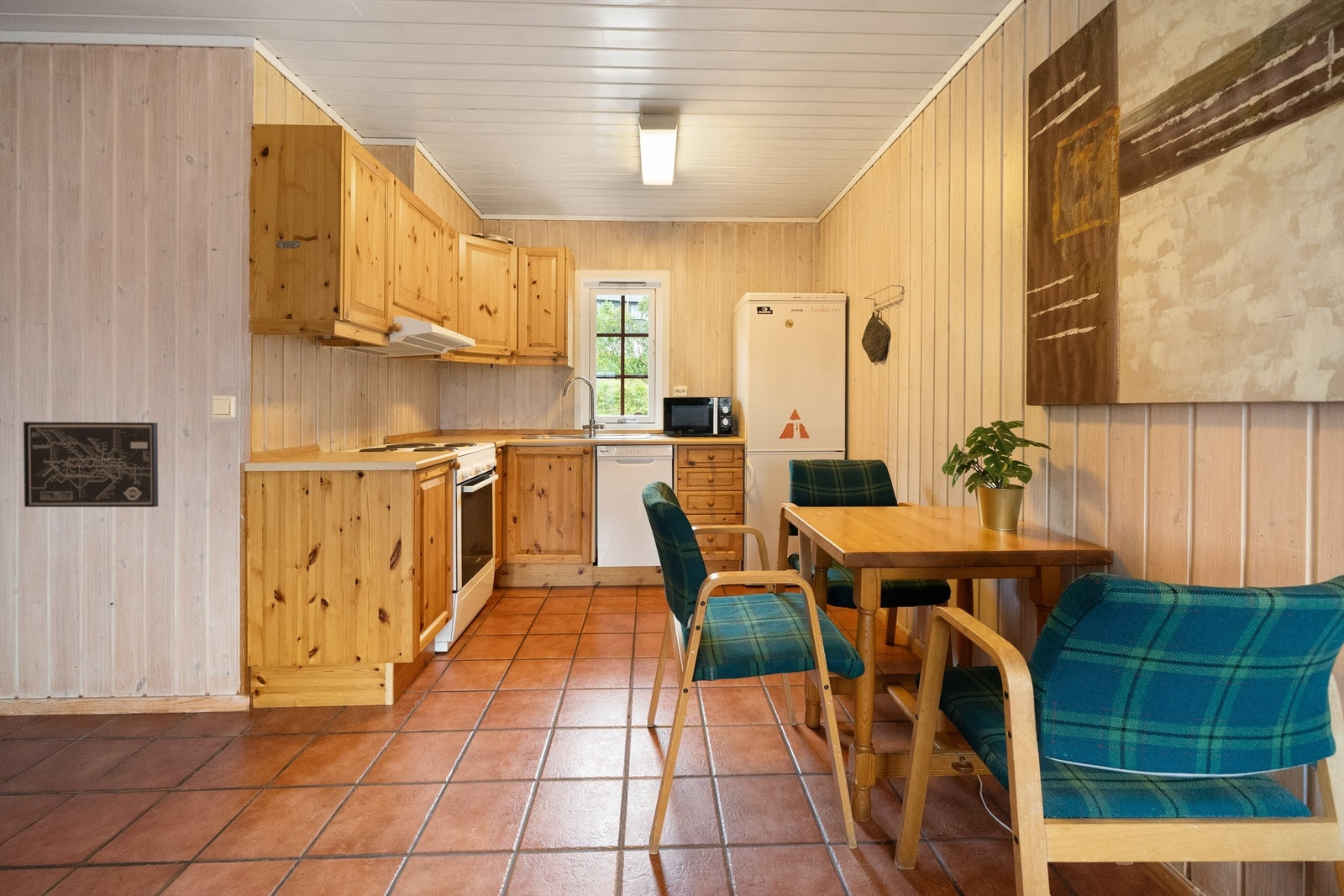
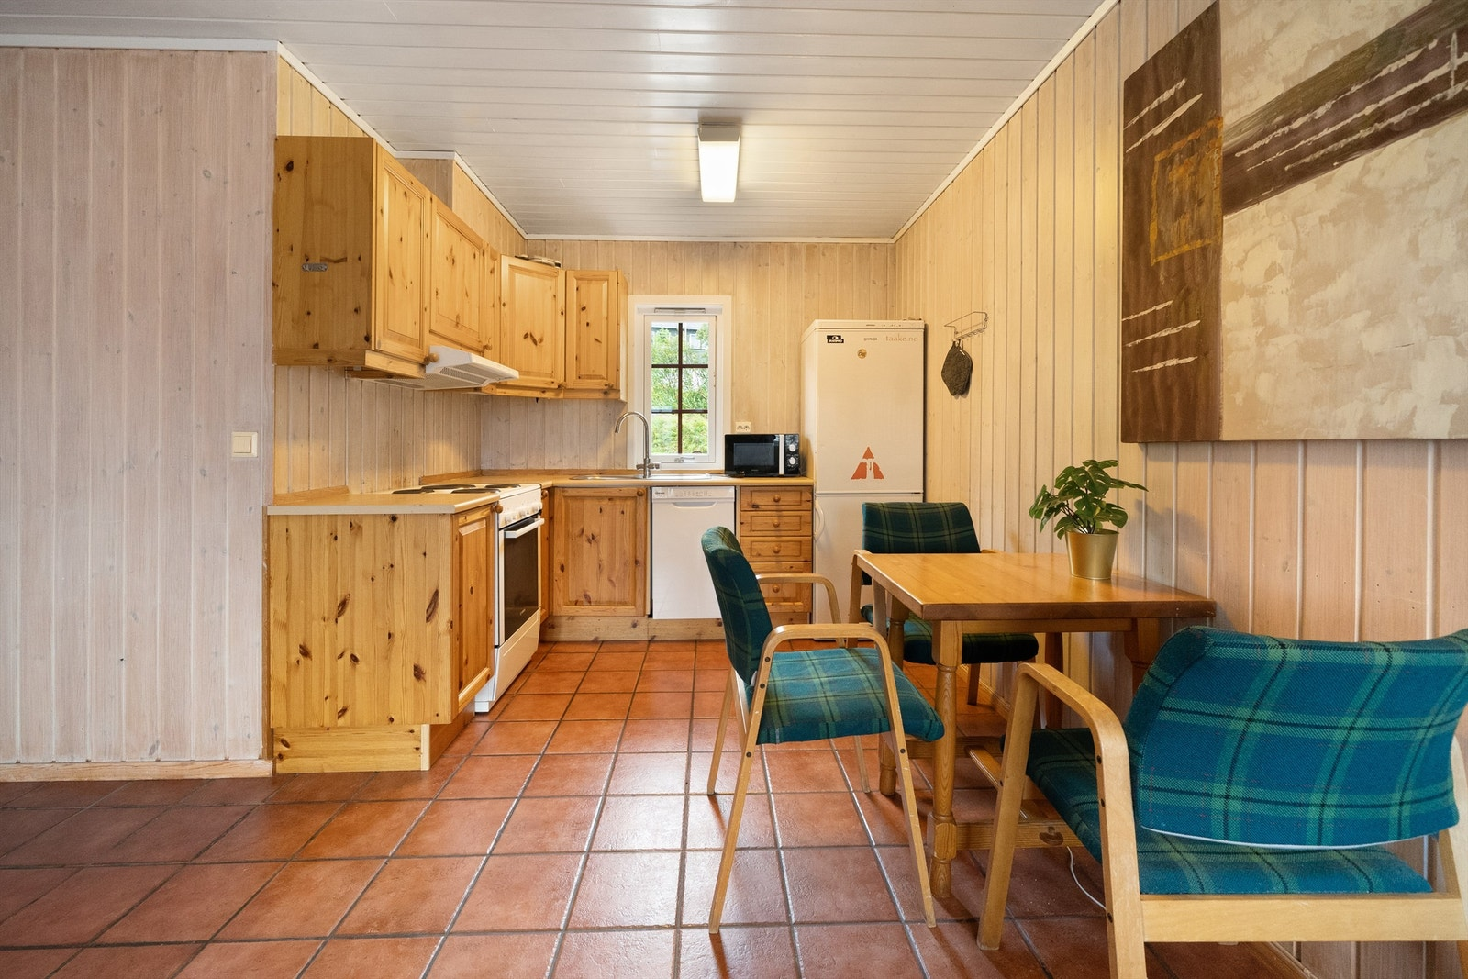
- wall art (91, 464)
